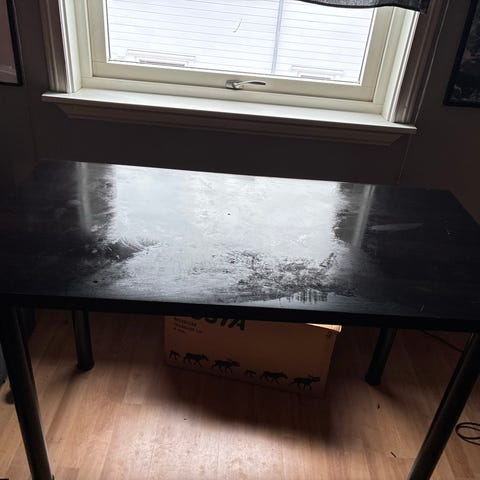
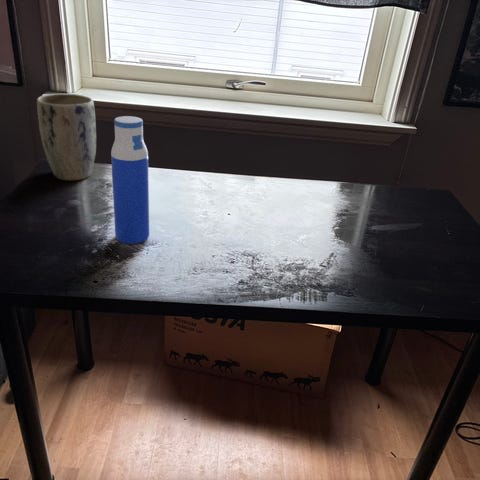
+ water bottle (130, 181)
+ plant pot (68, 138)
